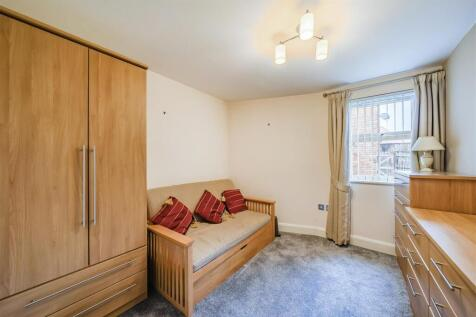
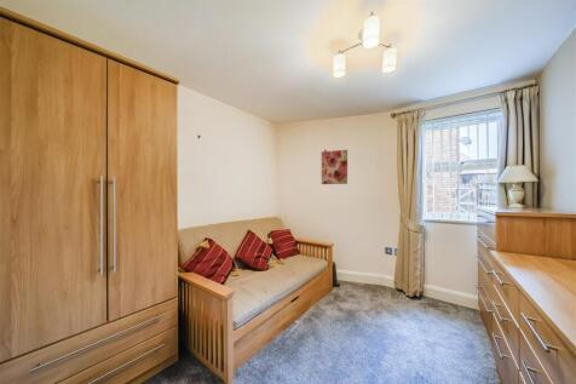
+ wall art (334, 167)
